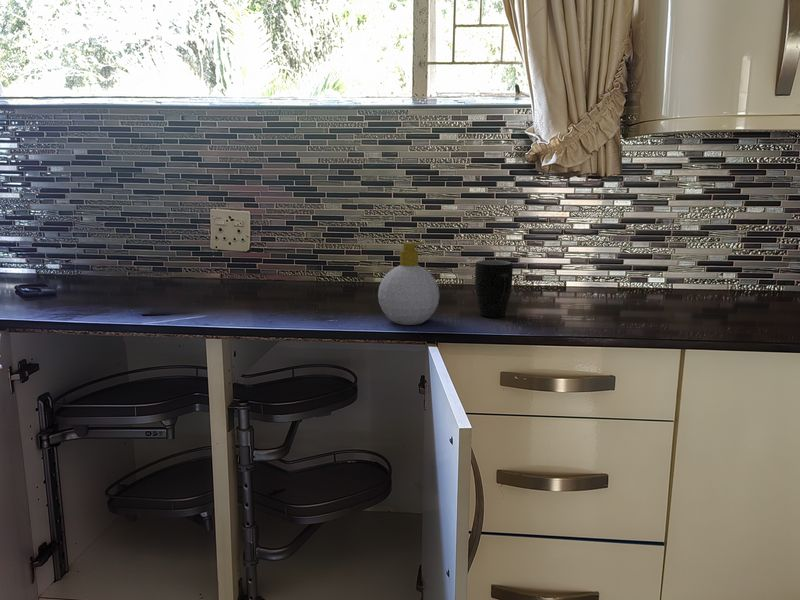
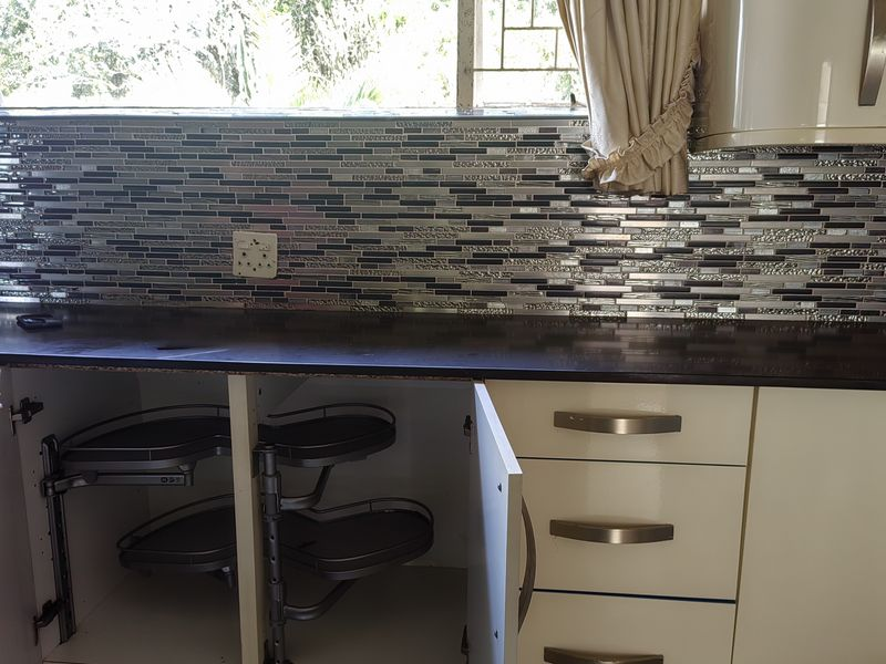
- soap bottle (408, 282)
- mug (496, 290)
